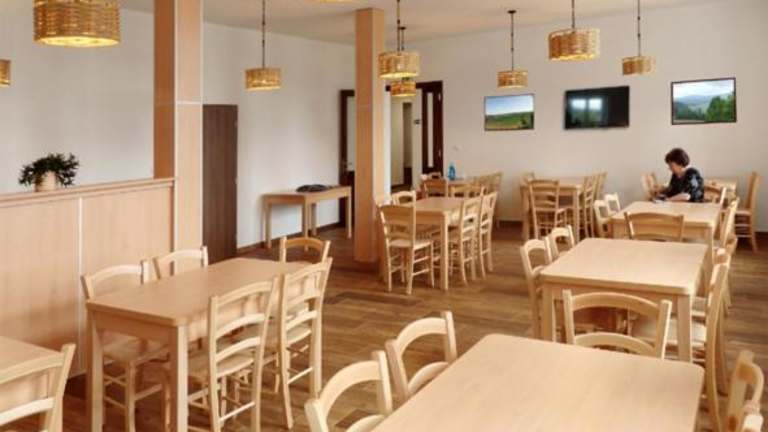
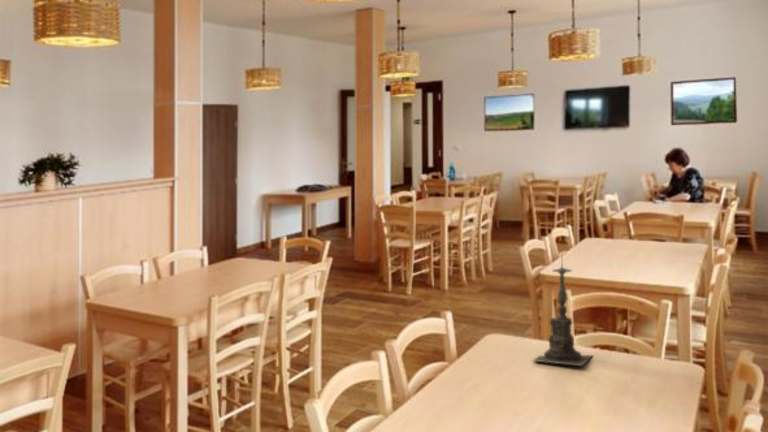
+ candle holder (563, 306)
